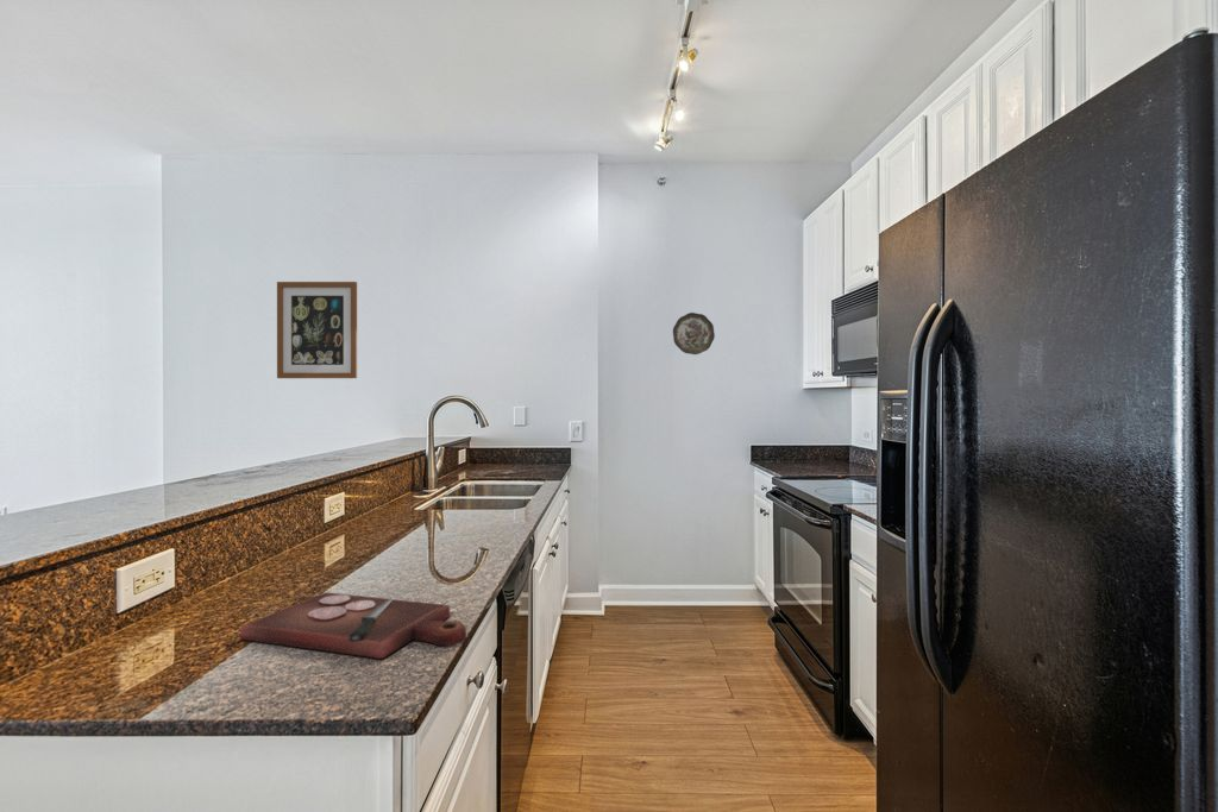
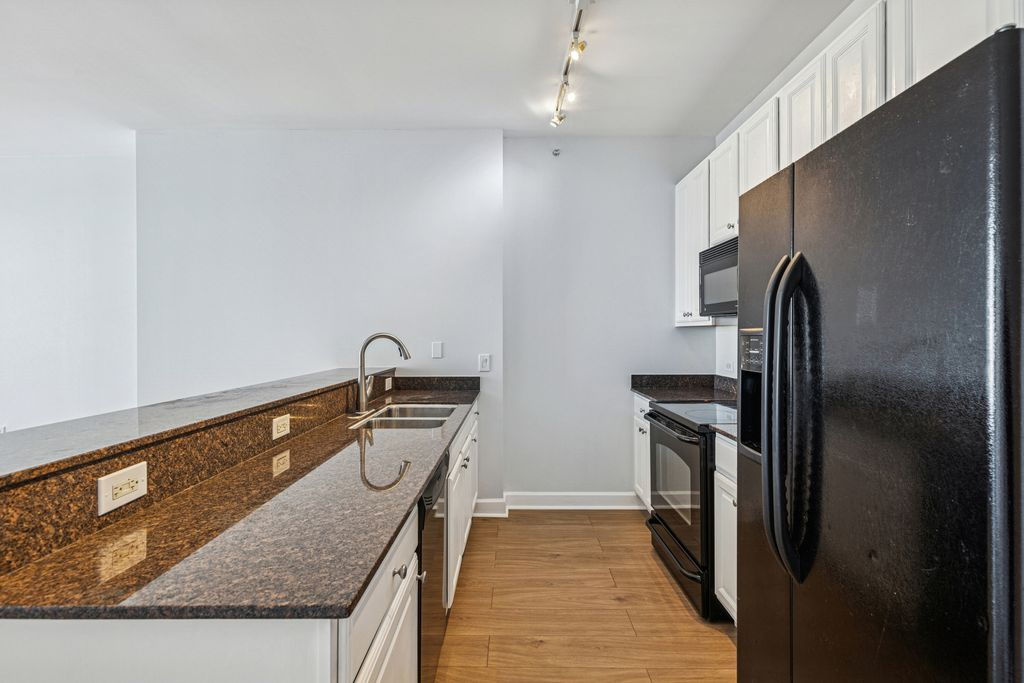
- cutting board (360, 617)
- wall art (316, 329)
- decorative plate (692, 333)
